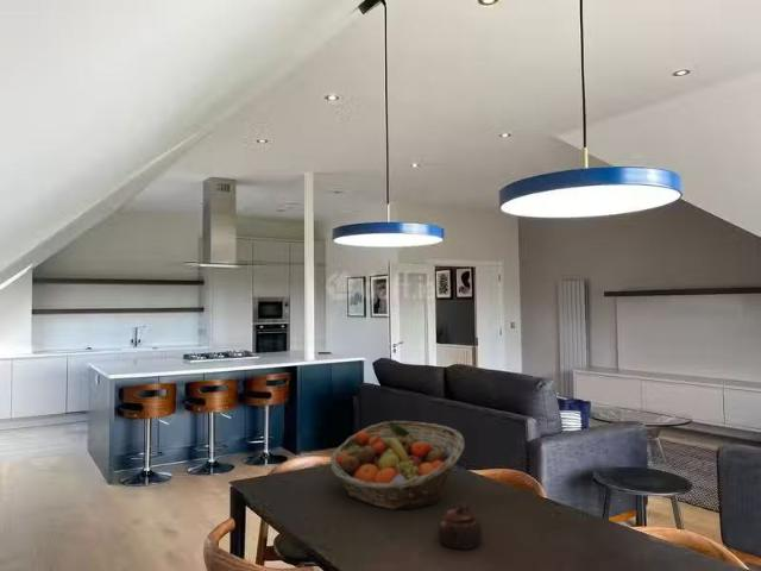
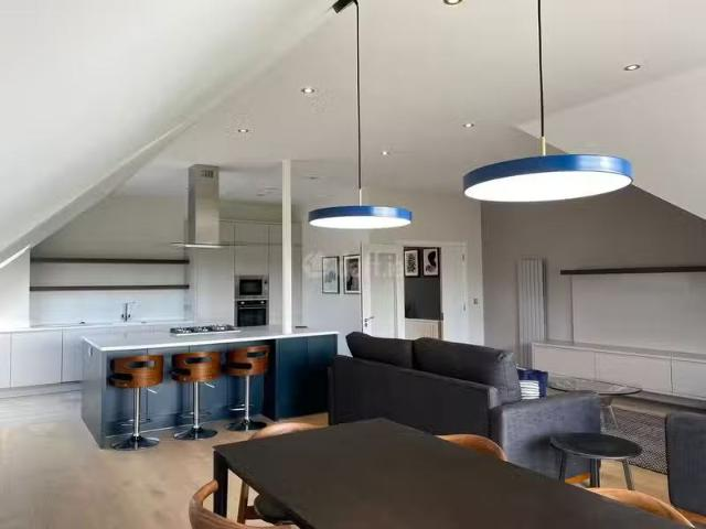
- fruit basket (396, 462)
- teapot (460, 522)
